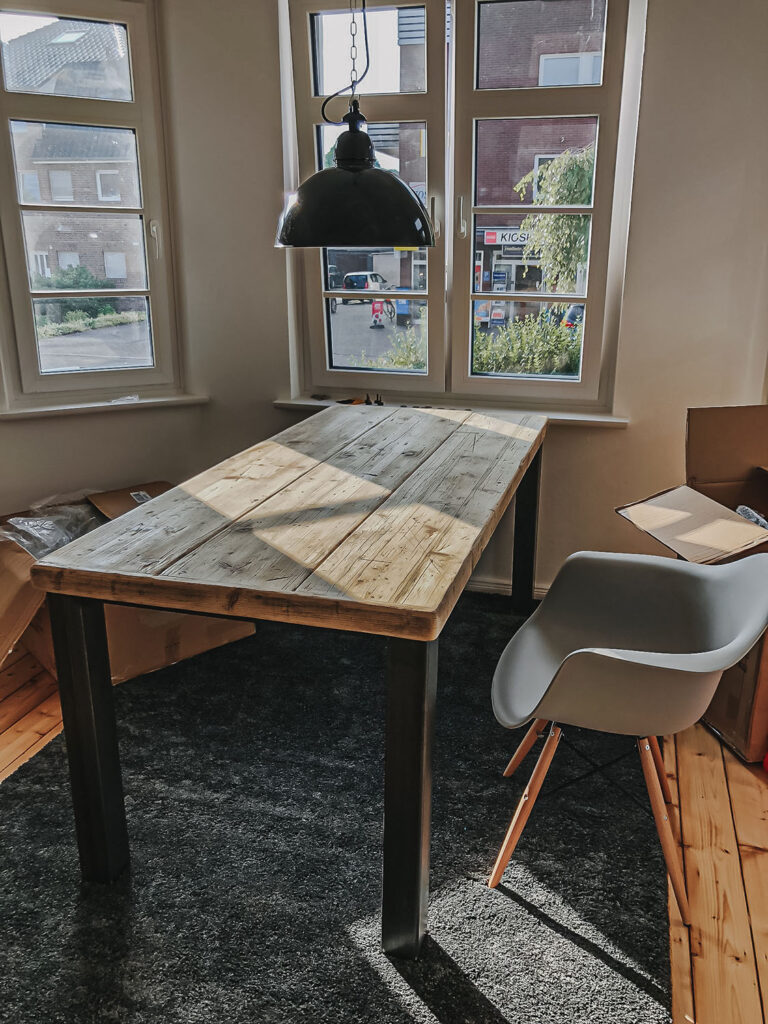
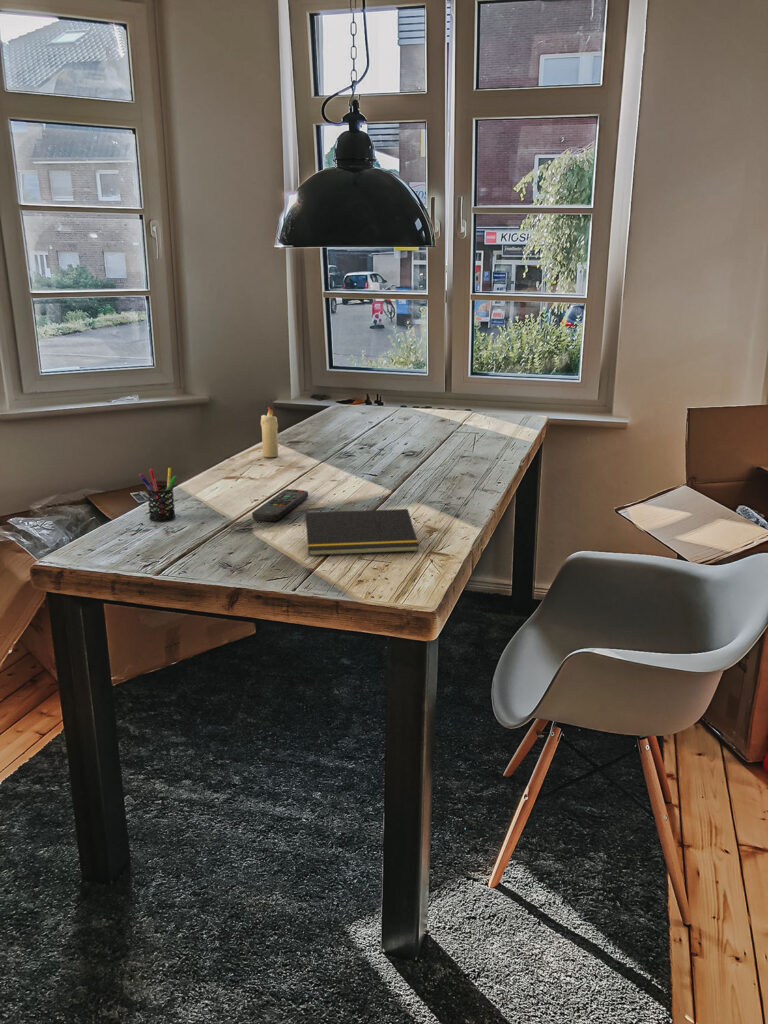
+ remote control (281, 504)
+ pen holder (162, 492)
+ notepad (360, 531)
+ candle (269, 431)
